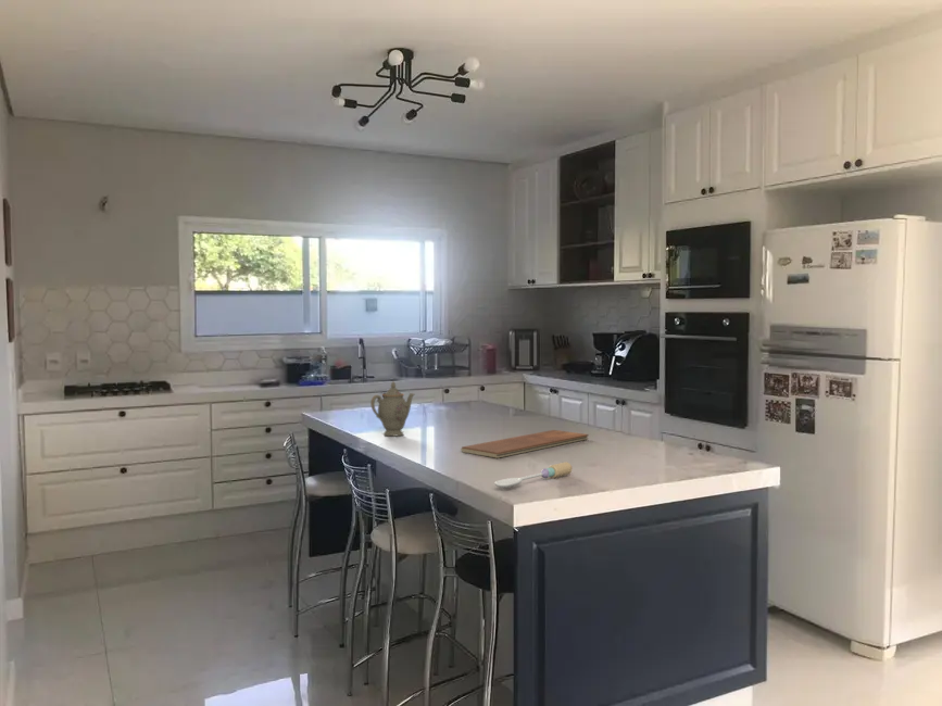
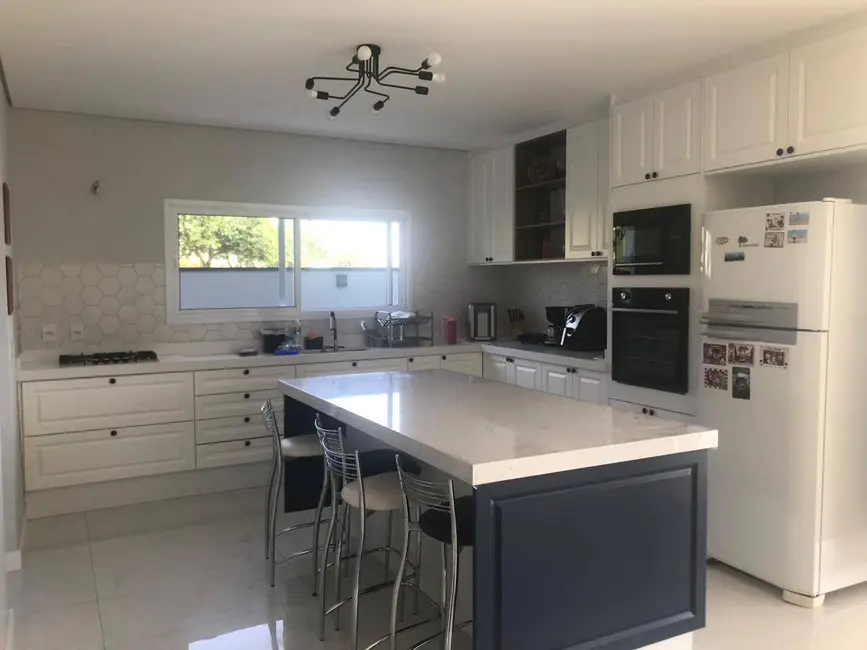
- chinaware (393, 407)
- chopping board (527, 442)
- spoon (535, 475)
